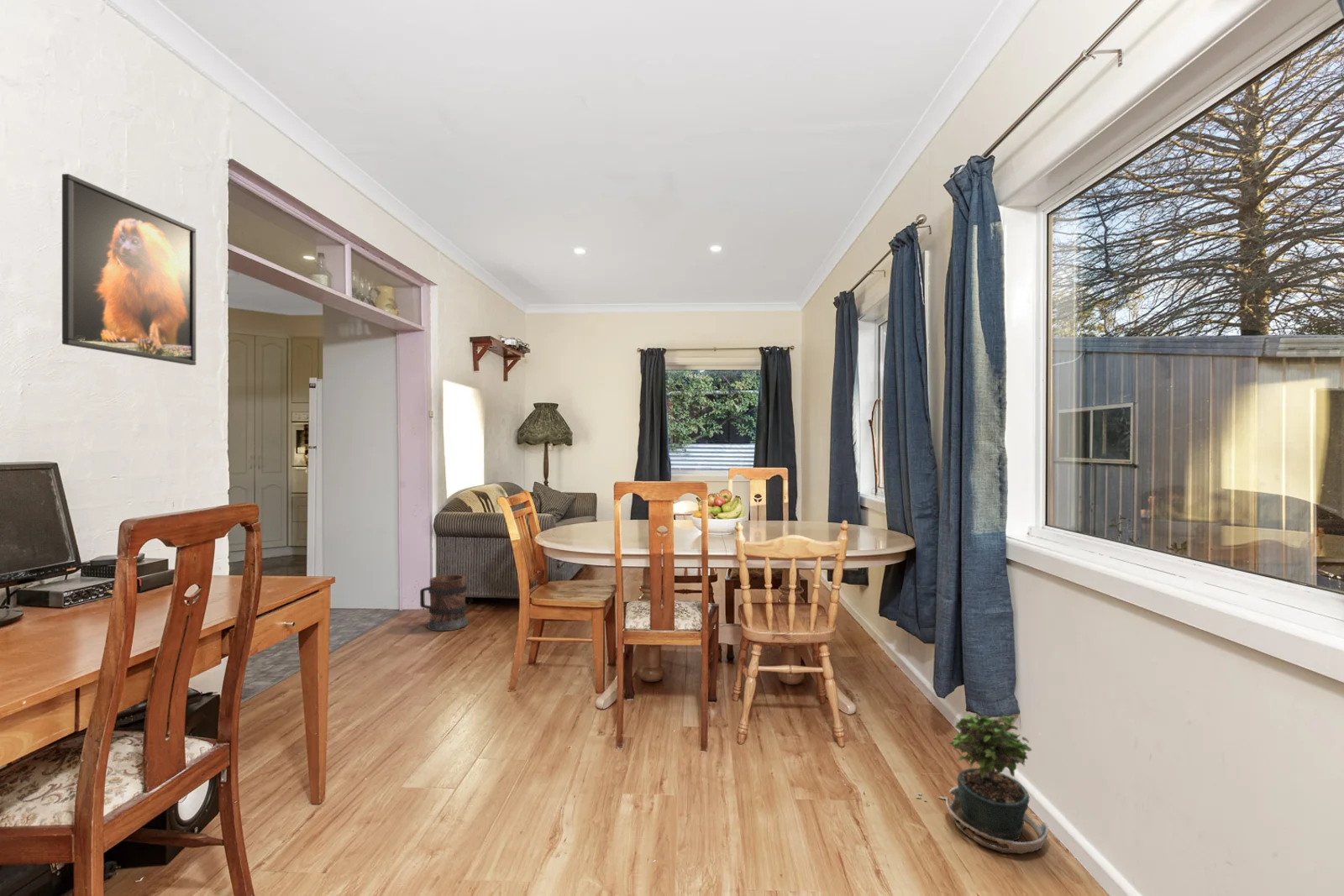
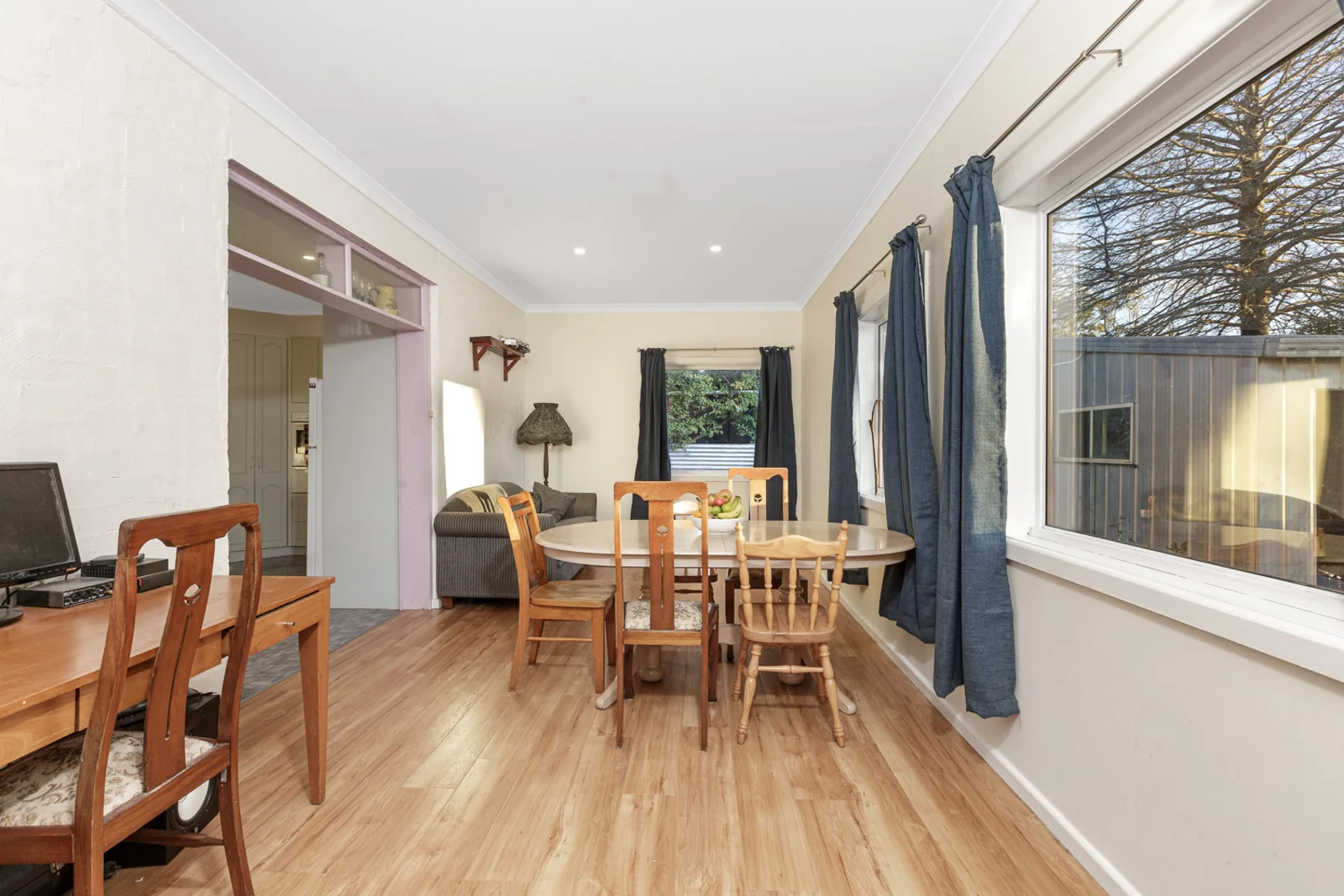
- potted plant (983, 765)
- wooden barrel (444, 601)
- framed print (136, 280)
